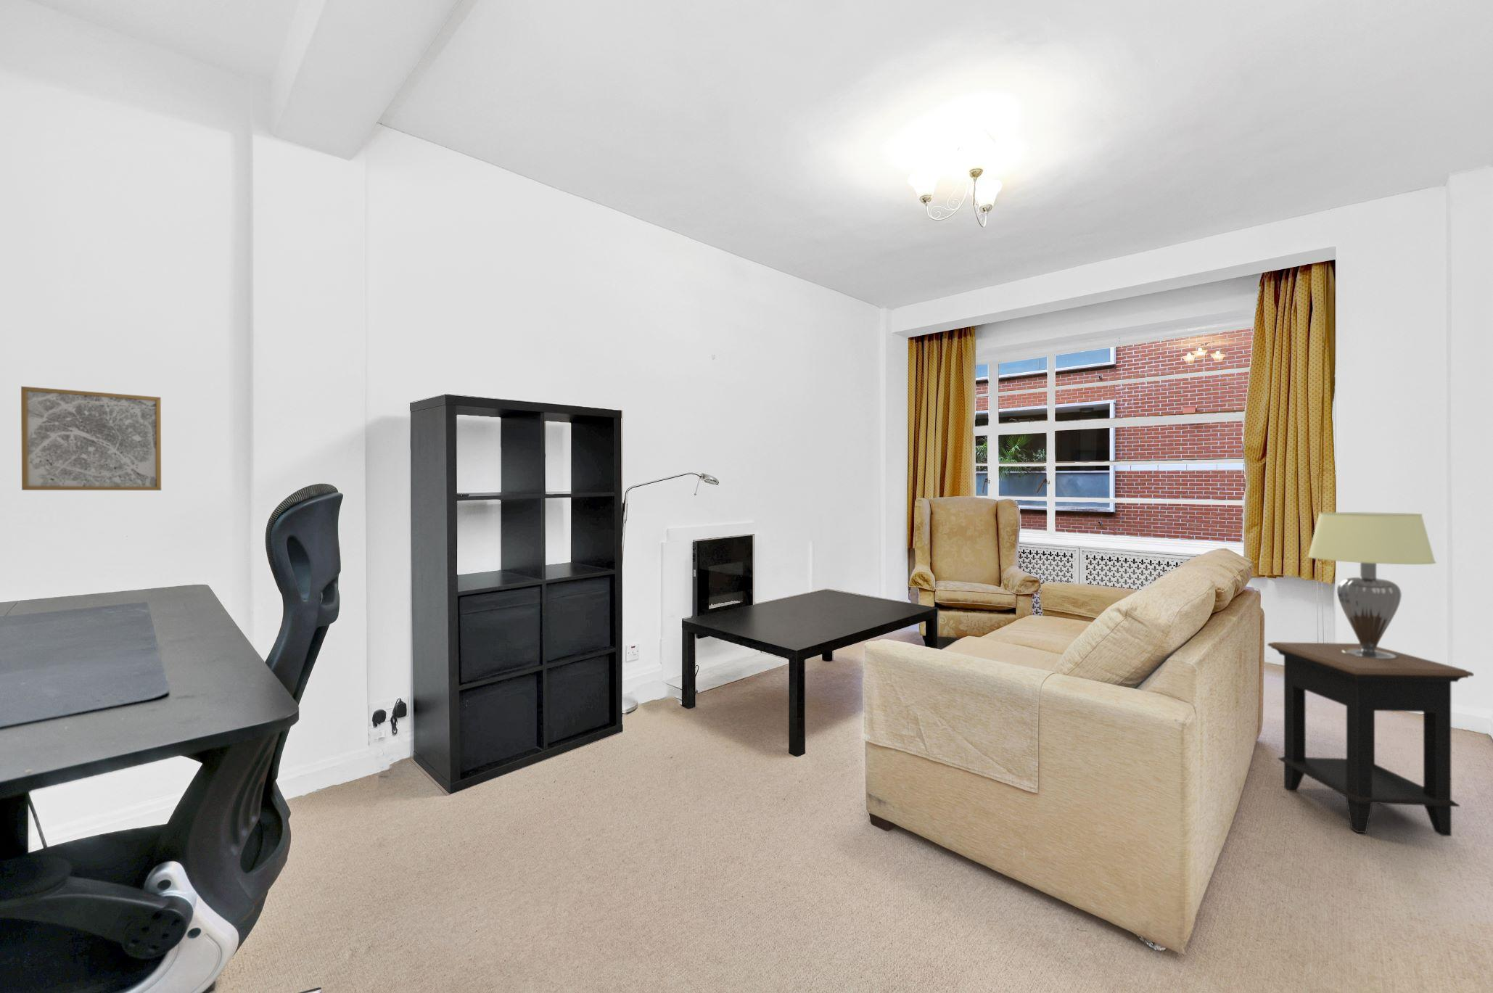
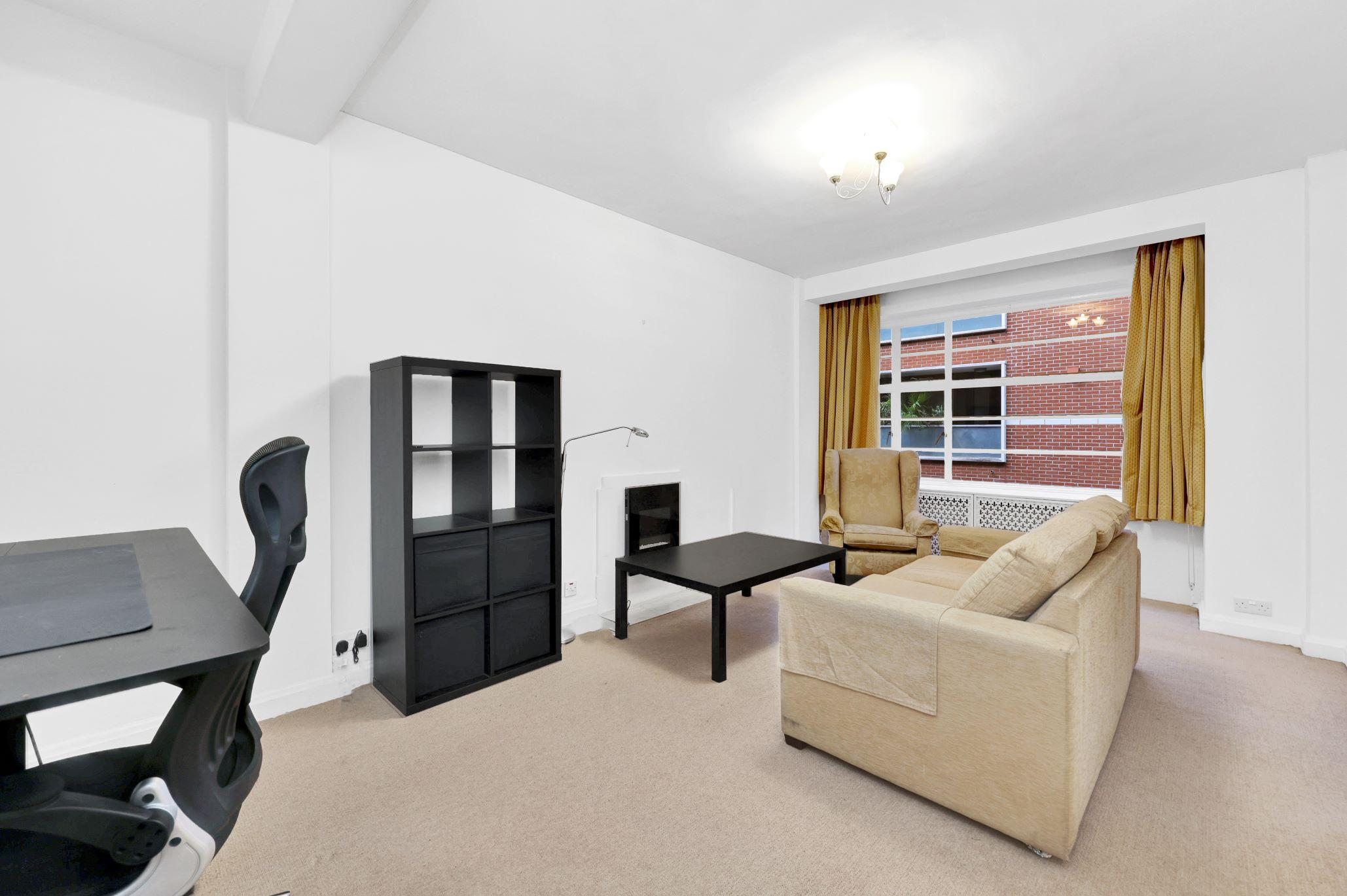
- lampshade (1368, 583)
- side table (1361, 733)
- wall art (94, 441)
